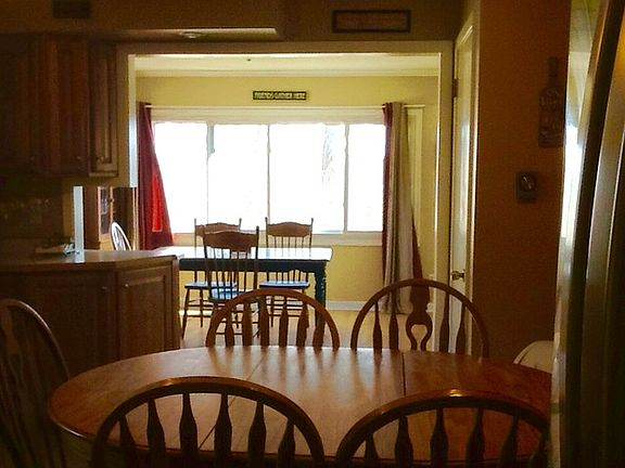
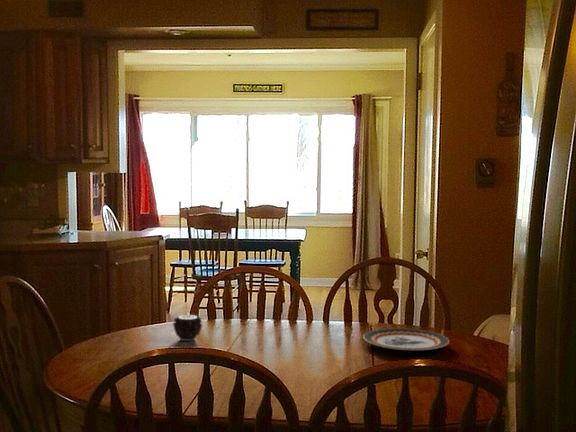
+ plate (405, 341)
+ candle (187, 325)
